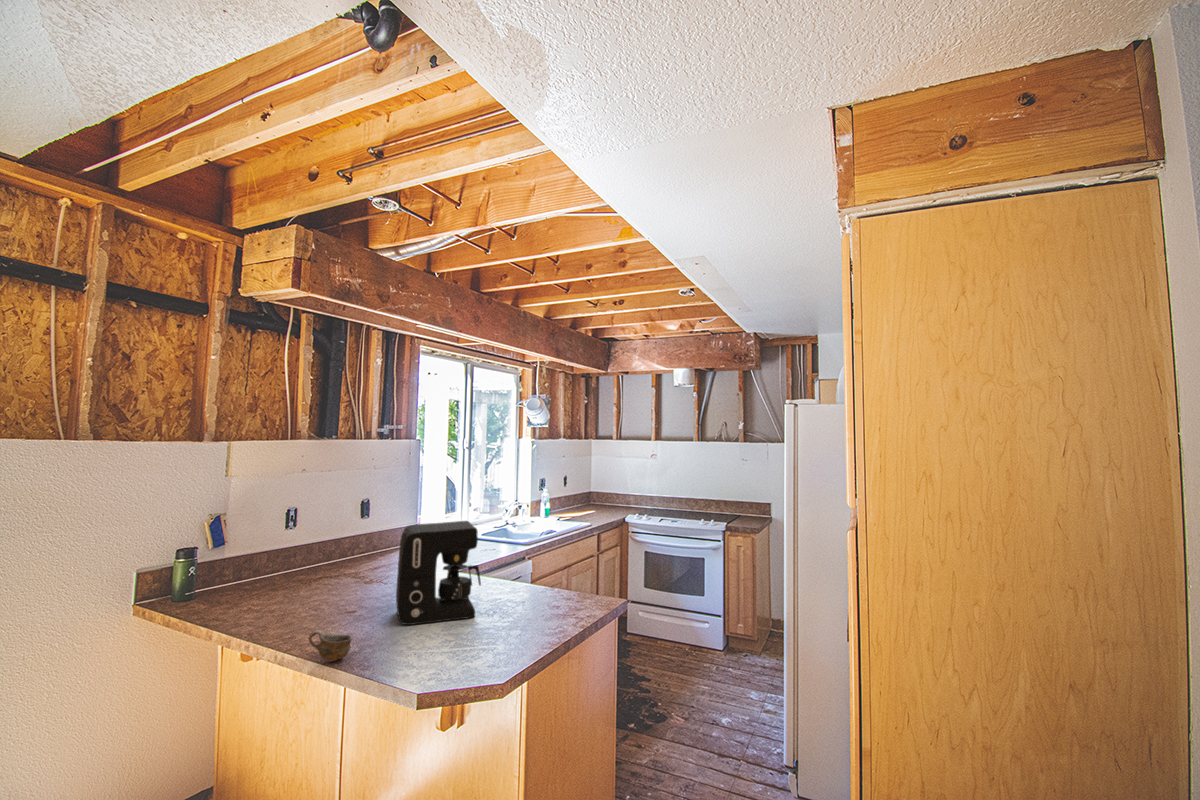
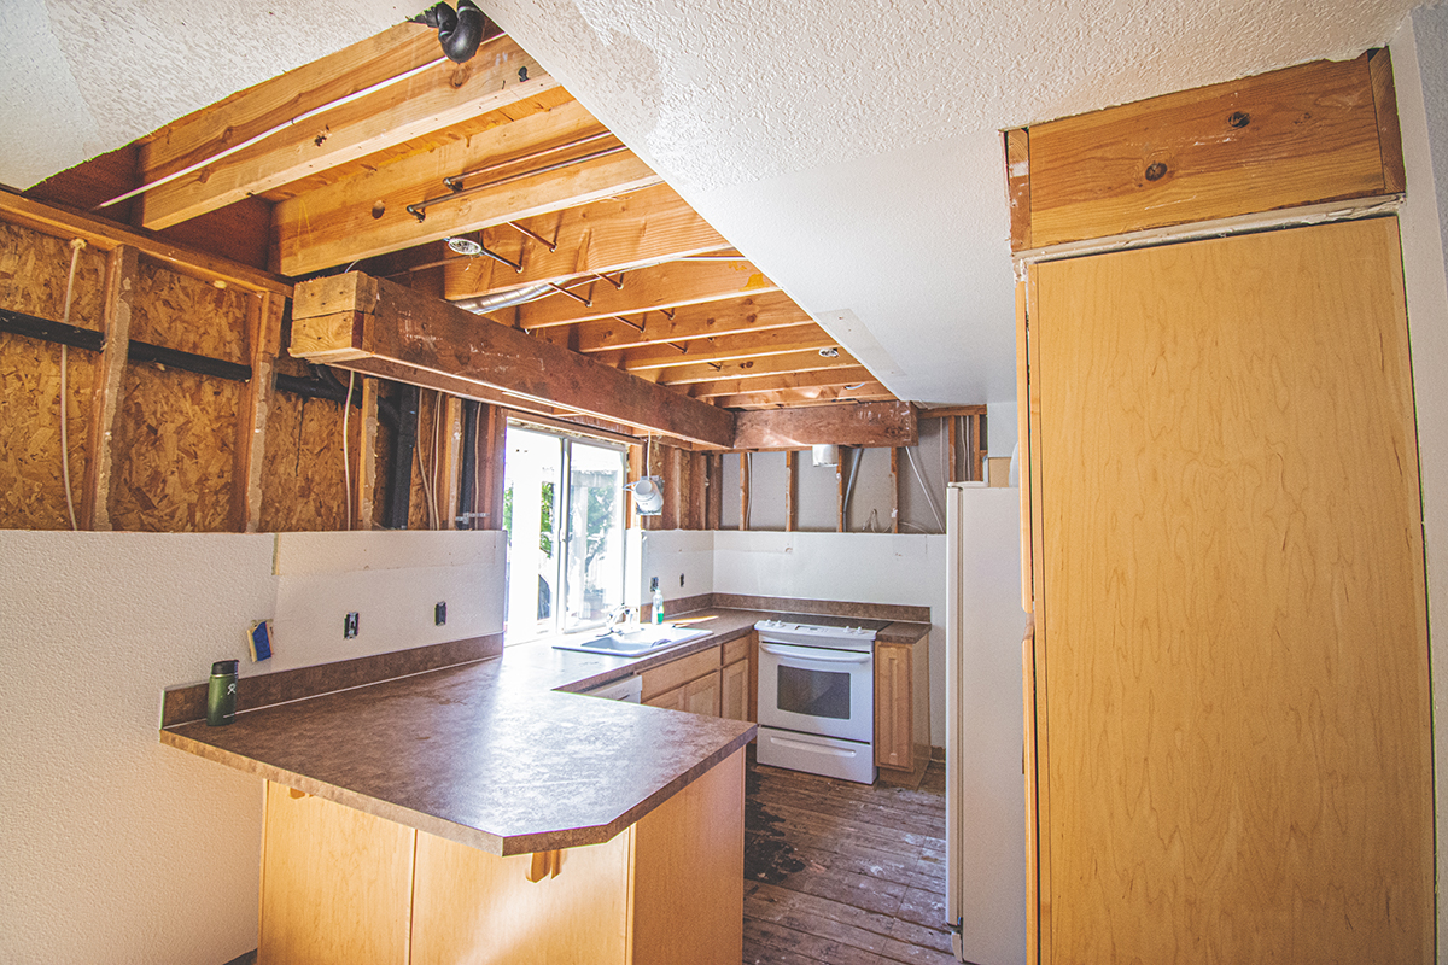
- cup (333, 643)
- coffee maker (443, 569)
